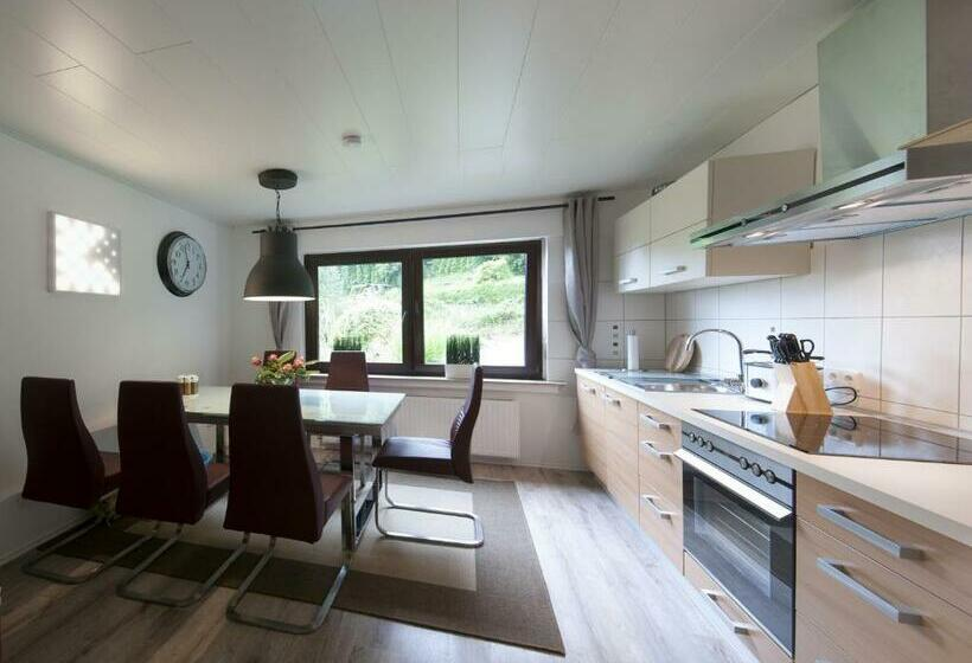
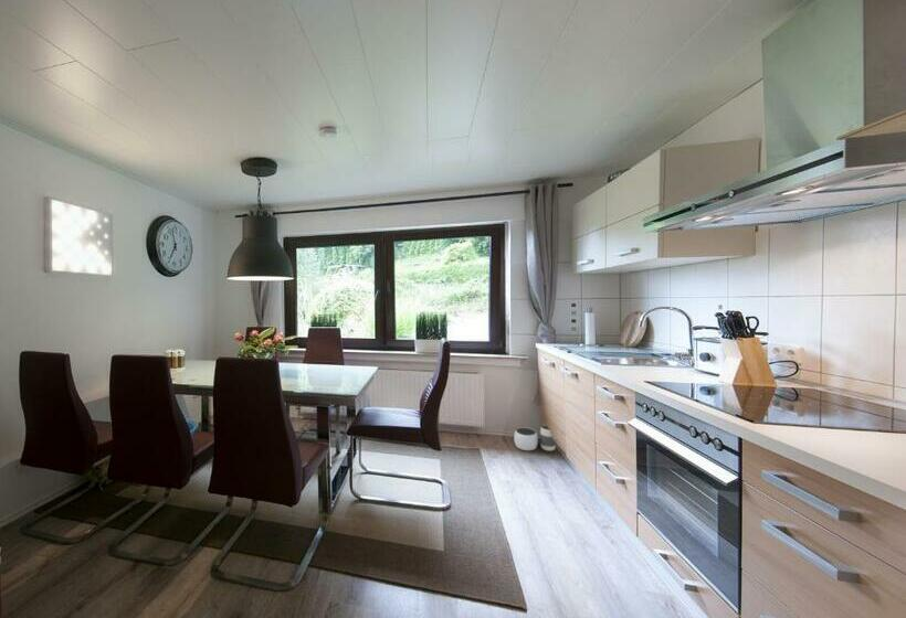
+ waste basket (535, 436)
